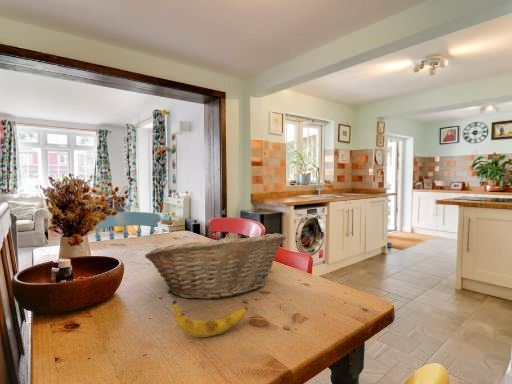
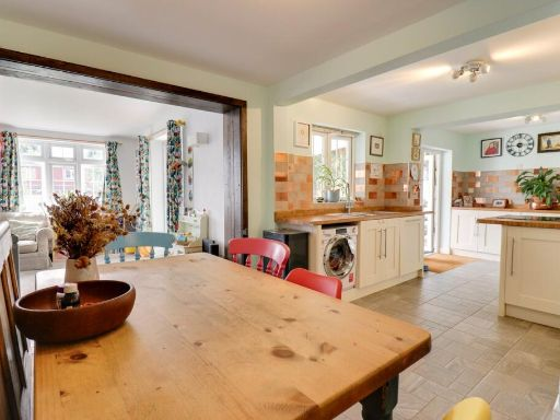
- fruit basket (219, 257)
- banana (214, 319)
